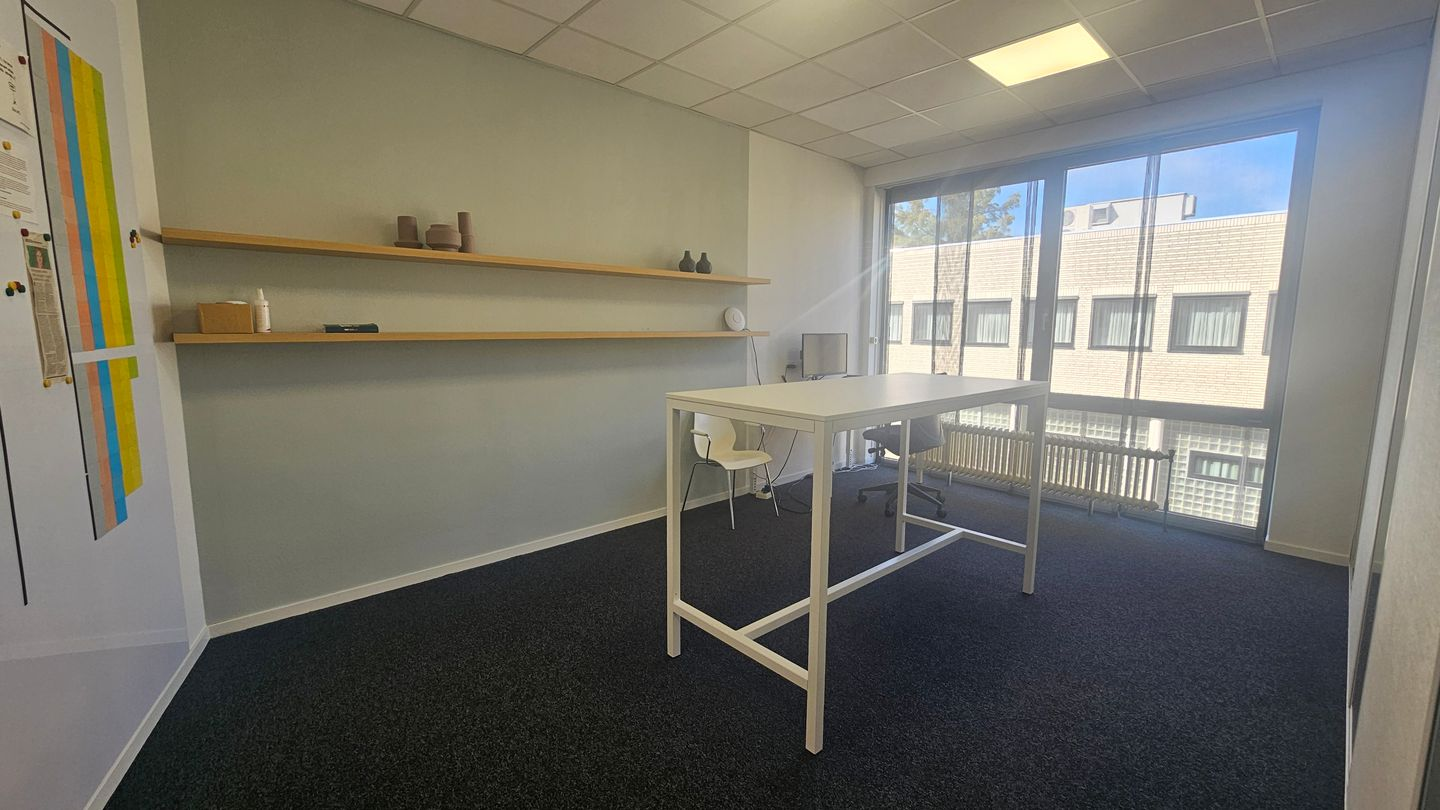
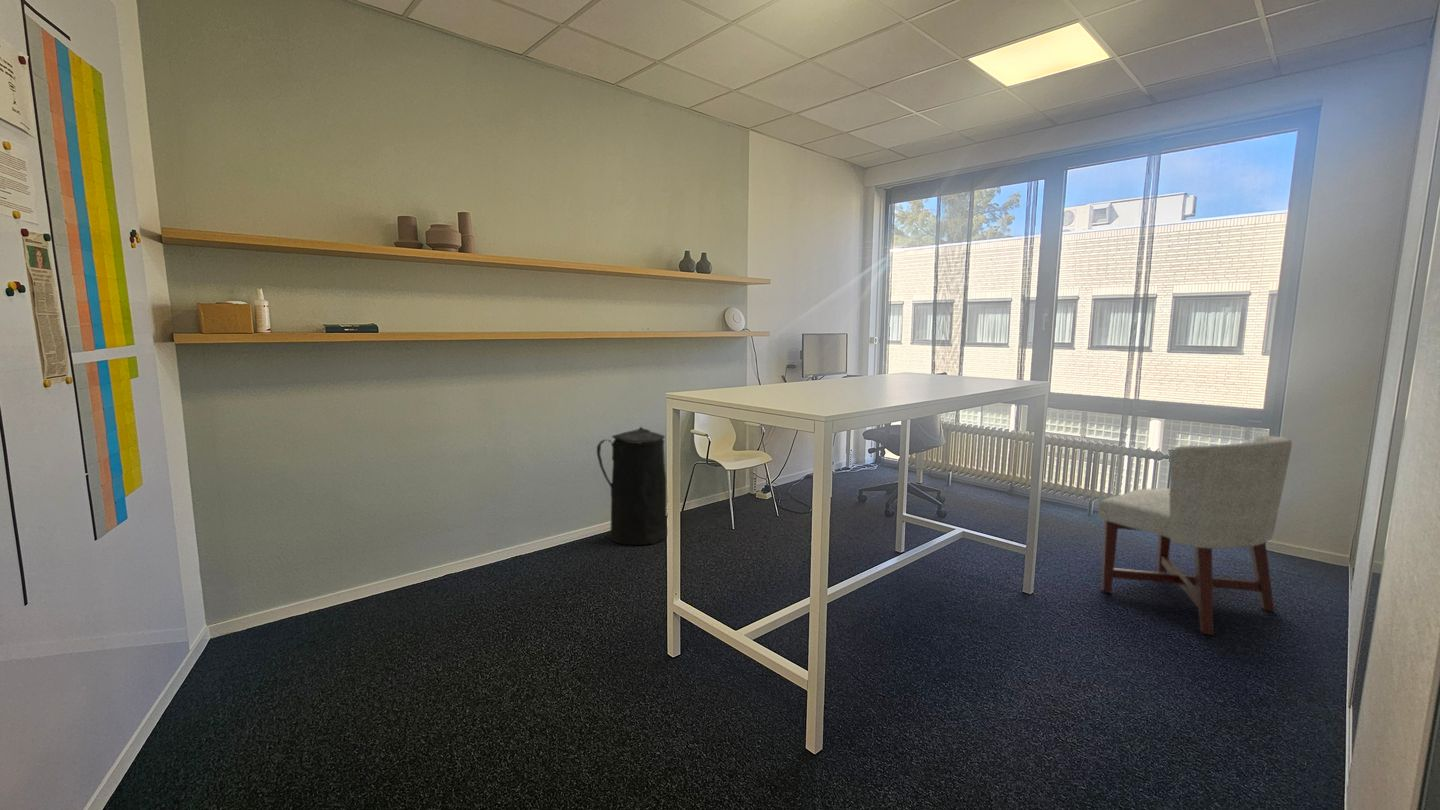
+ trash can (634, 482)
+ chair (1192, 517)
